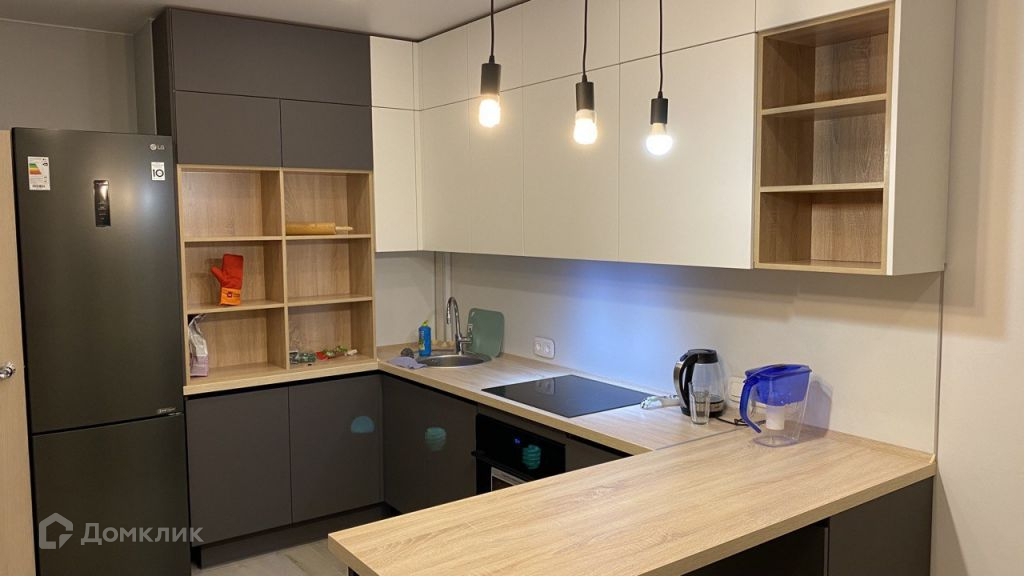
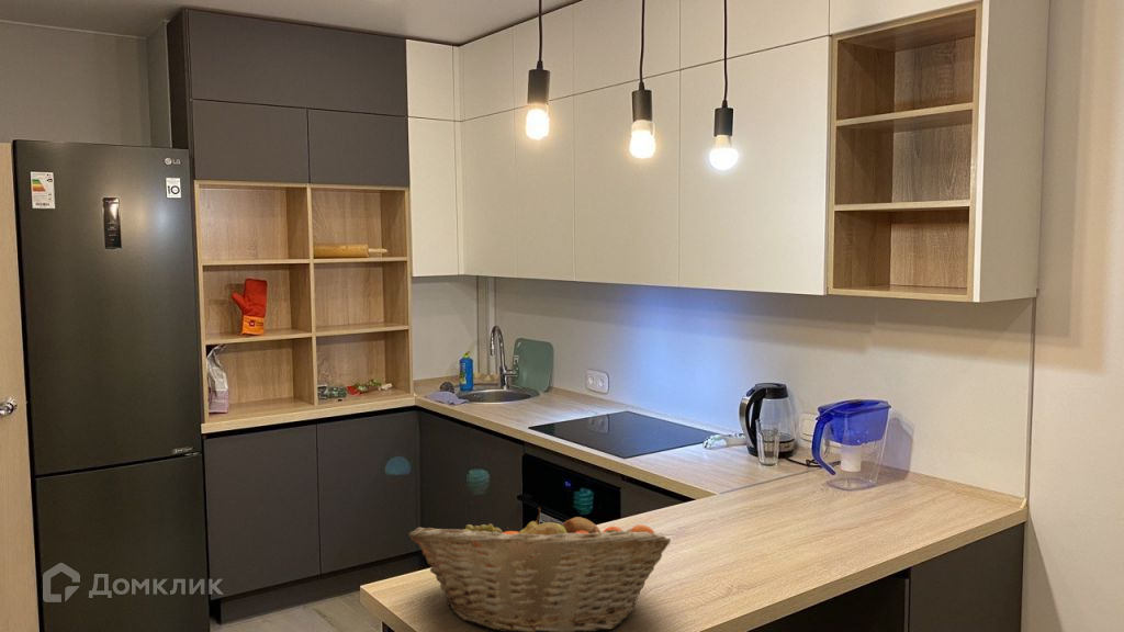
+ fruit basket (539, 556)
